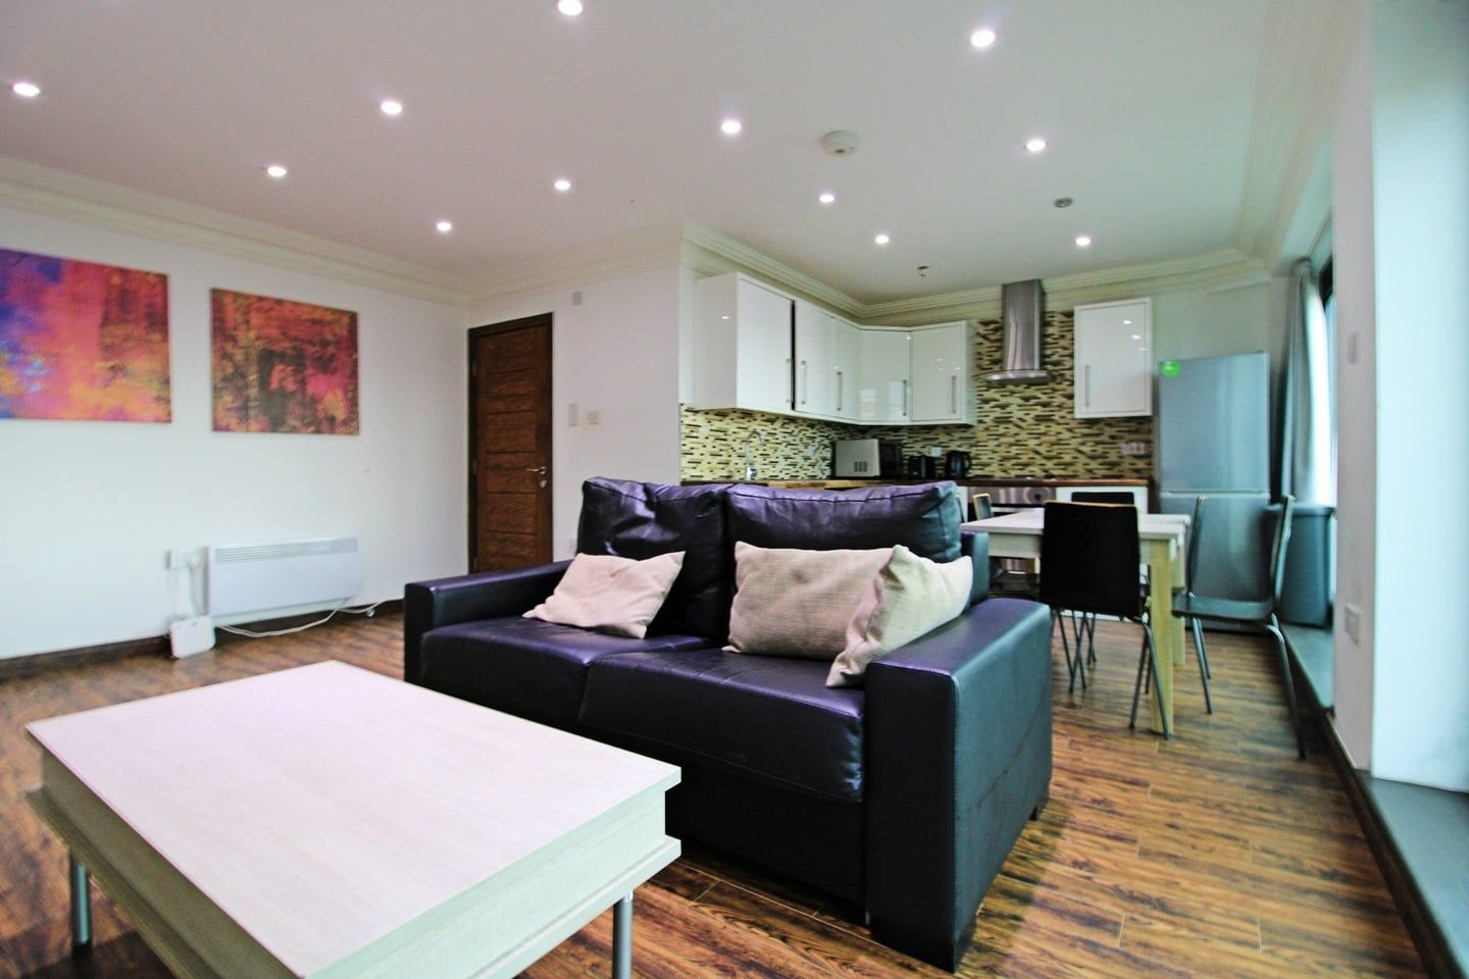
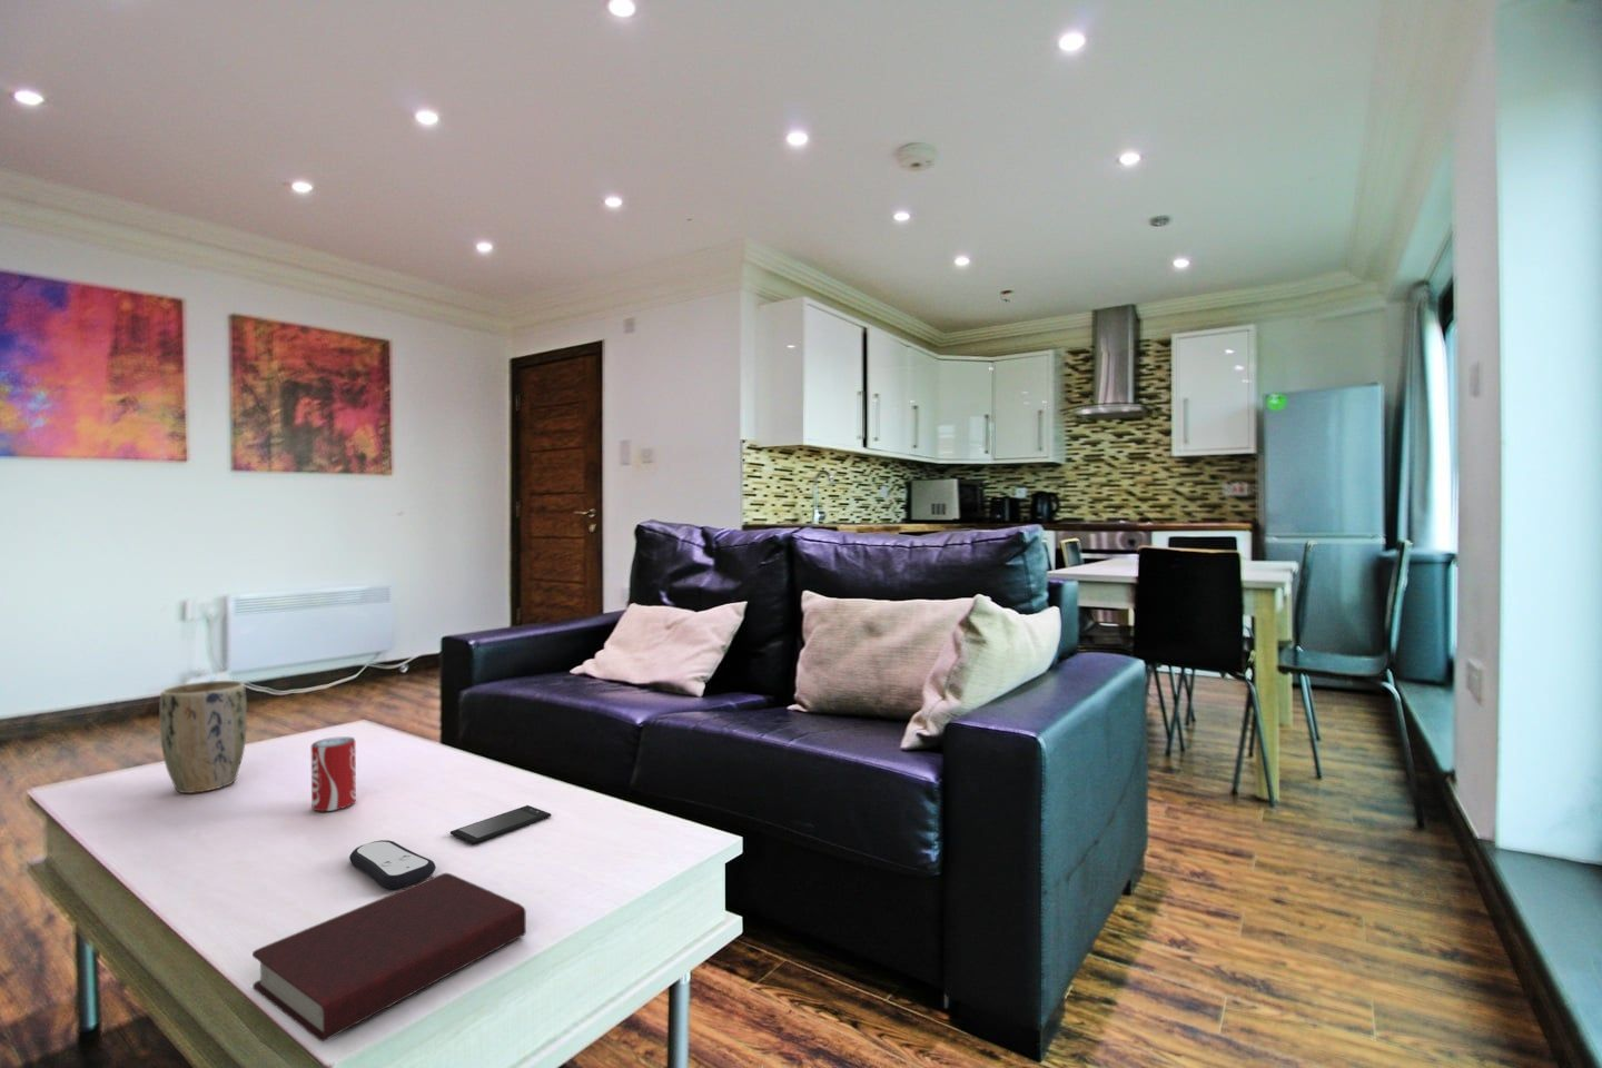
+ remote control (390, 861)
+ book (395, 943)
+ plant pot (204, 735)
+ beverage can (334, 772)
+ smartphone (502, 822)
